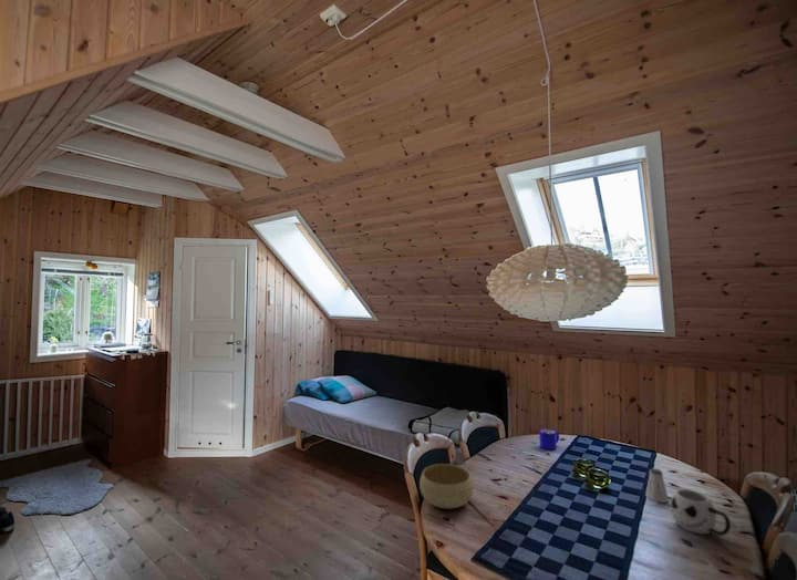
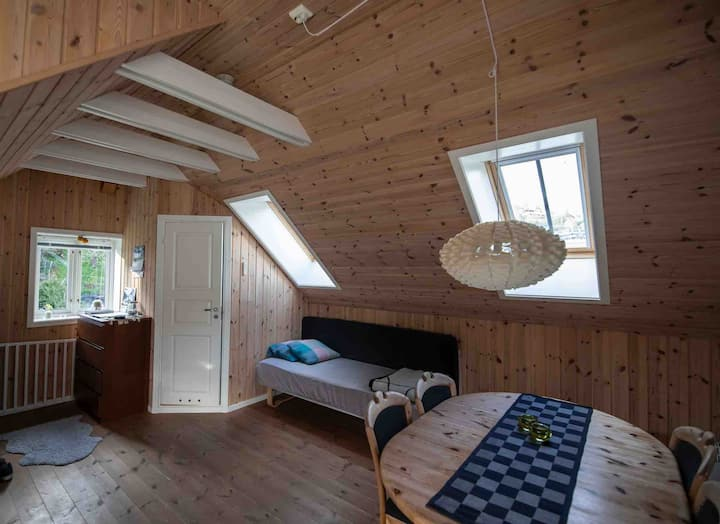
- bowl (446, 487)
- saltshaker (656, 484)
- mug (700, 515)
- mug (550, 438)
